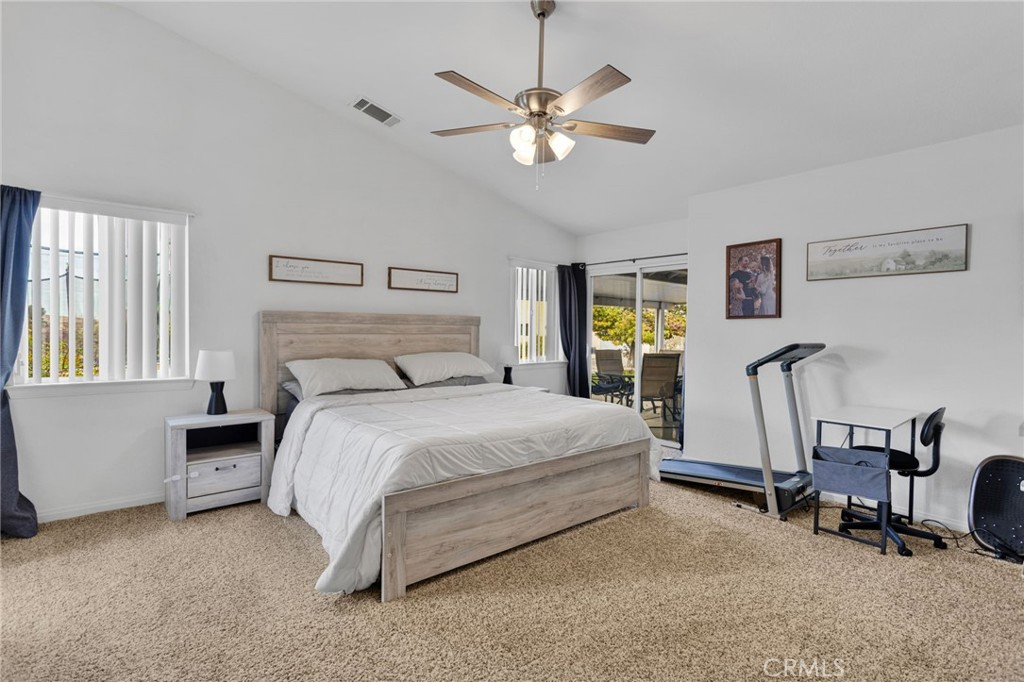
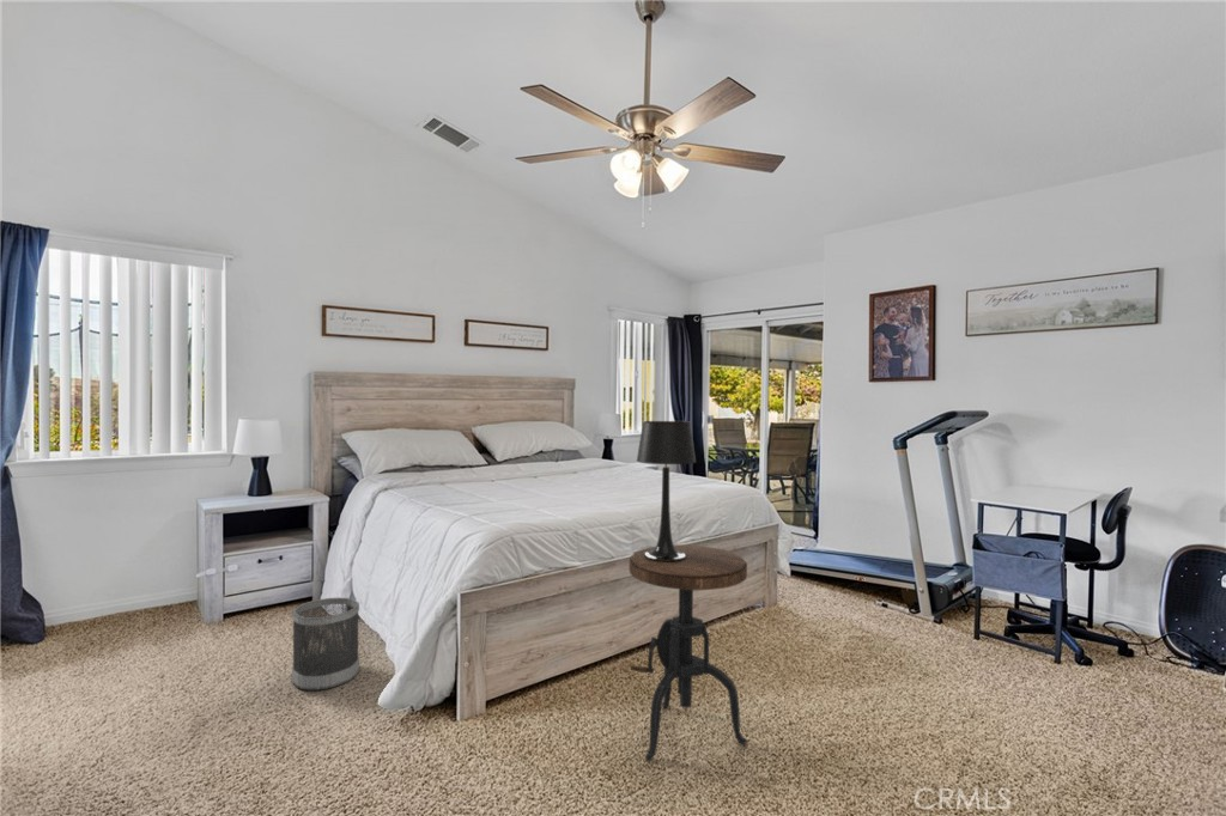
+ wastebasket (326, 641)
+ side table (687, 646)
+ table lamp (666, 488)
